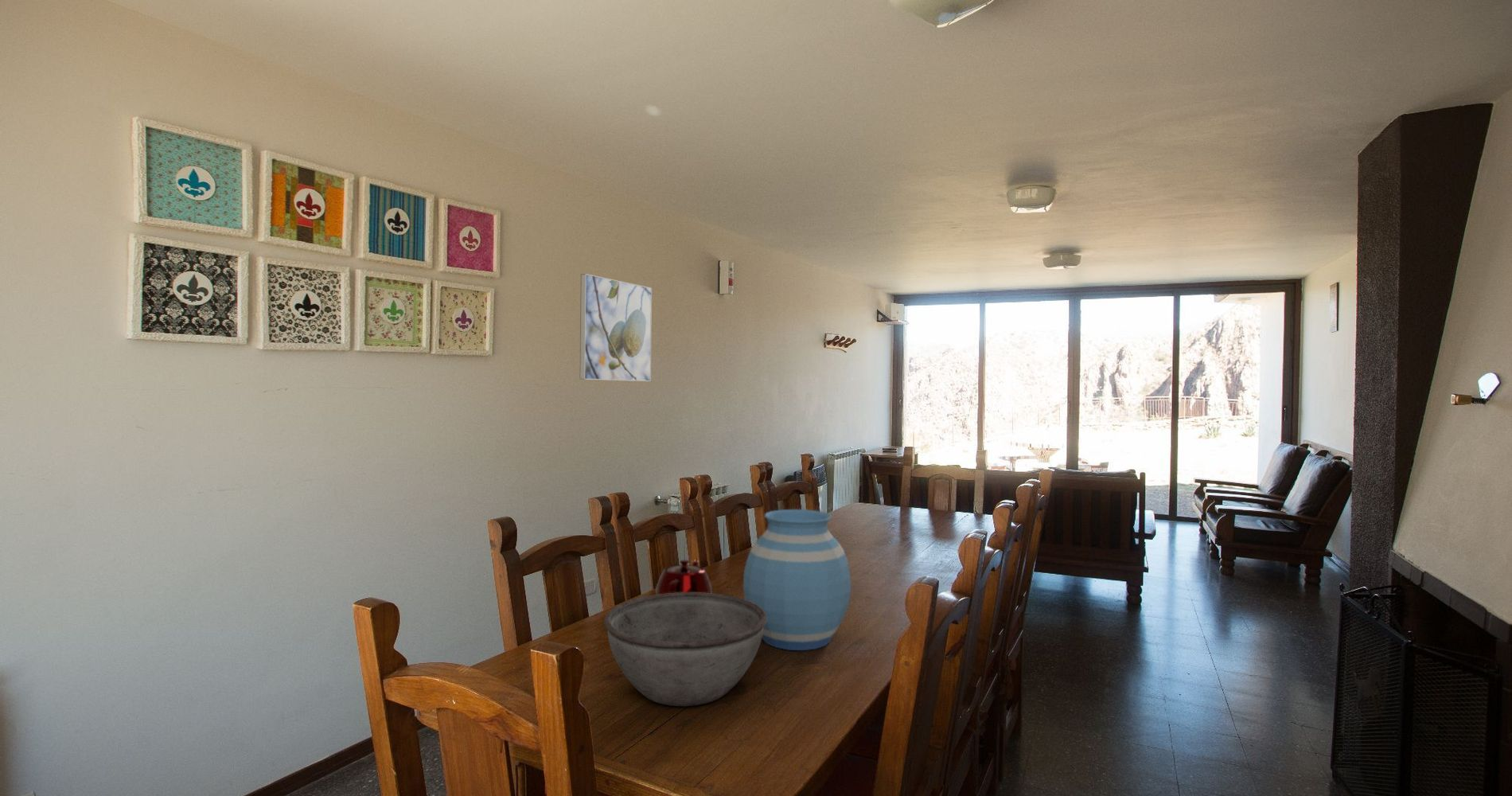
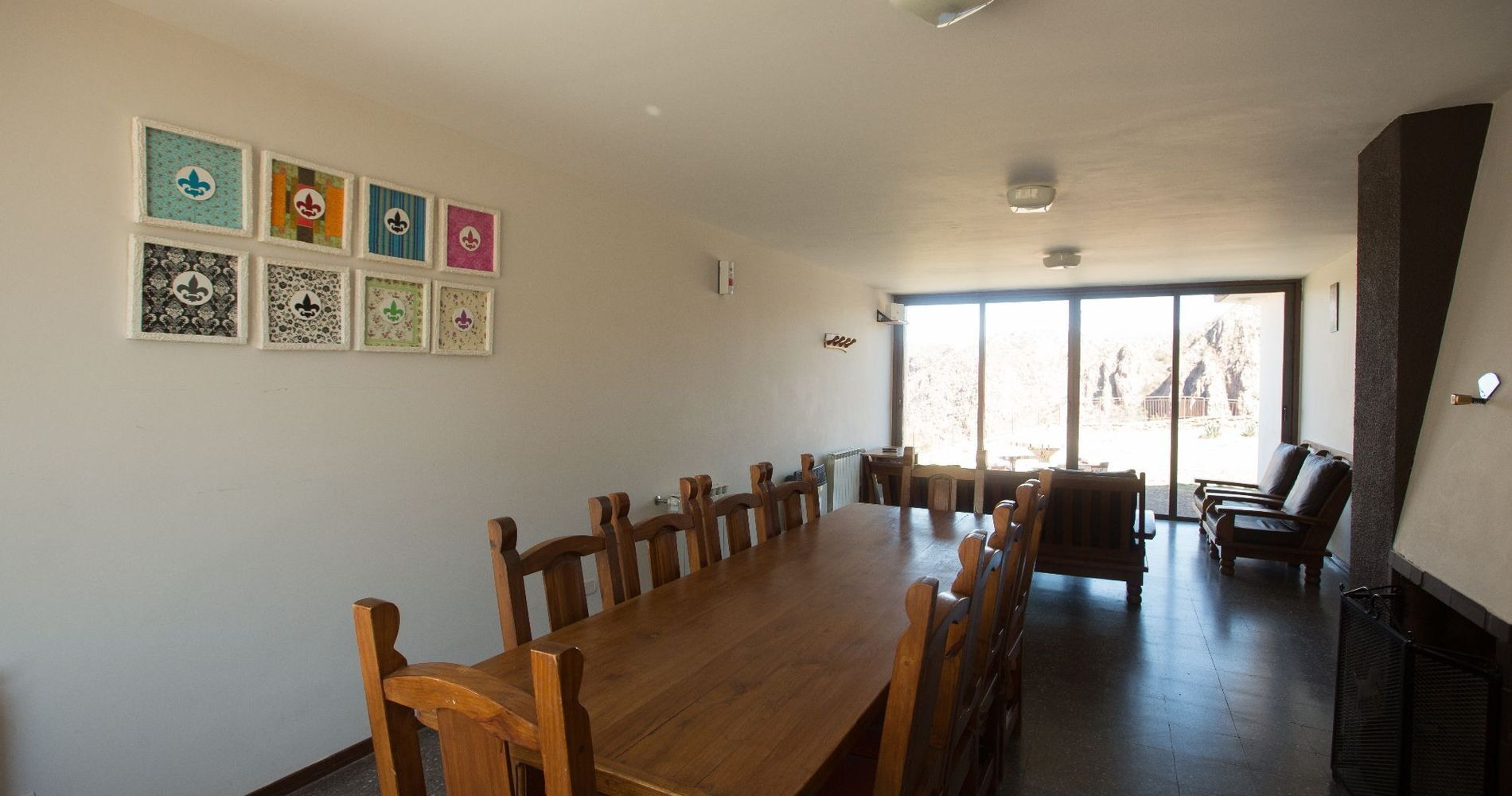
- bowl (686, 651)
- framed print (618, 330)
- vase (797, 576)
- teapot (684, 581)
